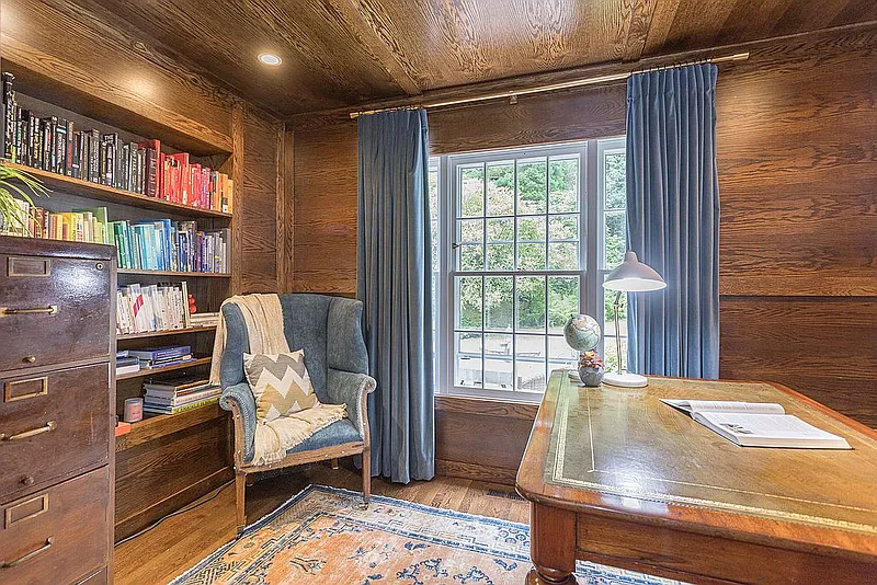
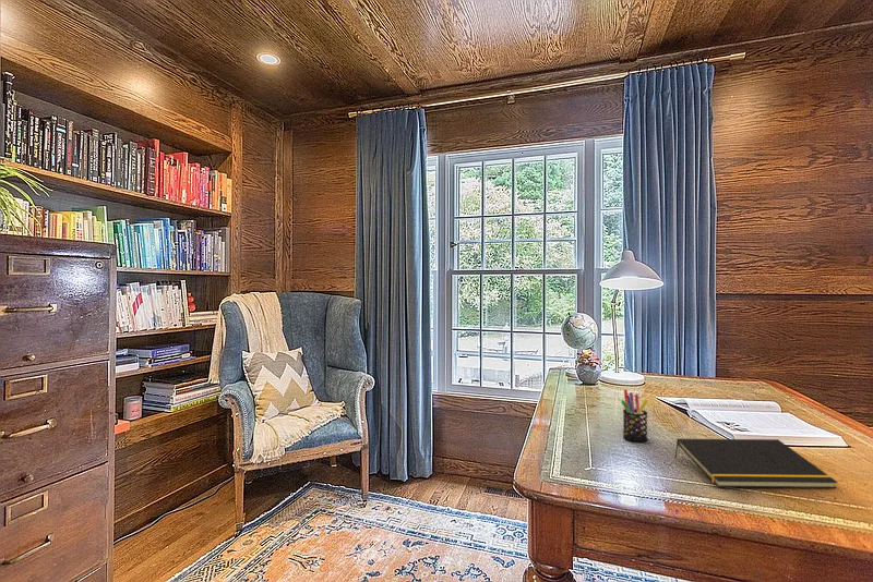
+ notepad (750, 461)
+ pen holder (632, 414)
